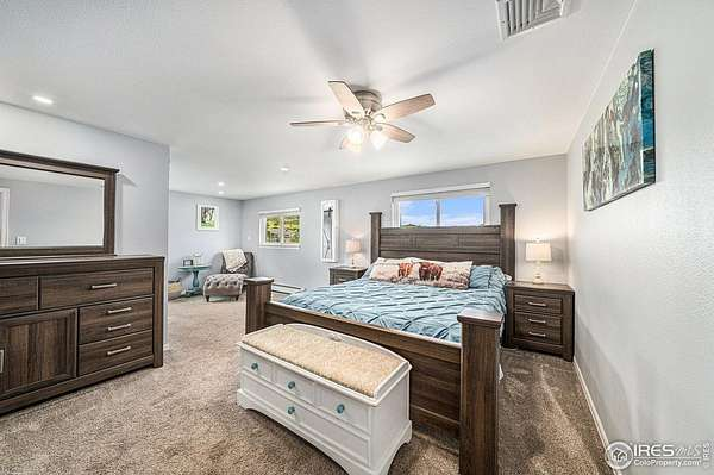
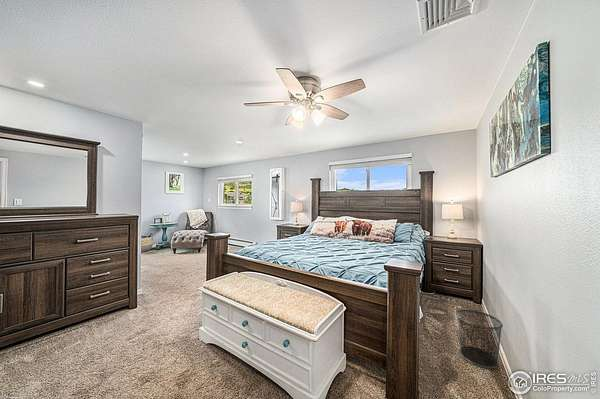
+ waste bin (478, 337)
